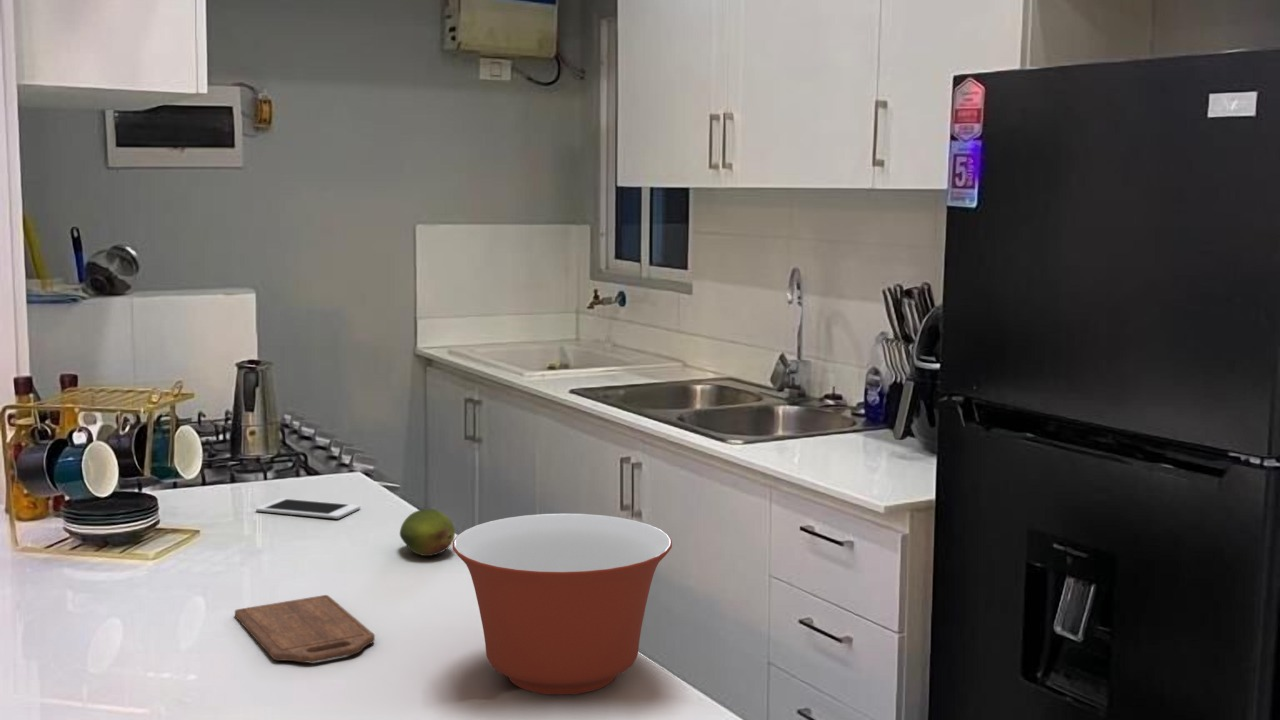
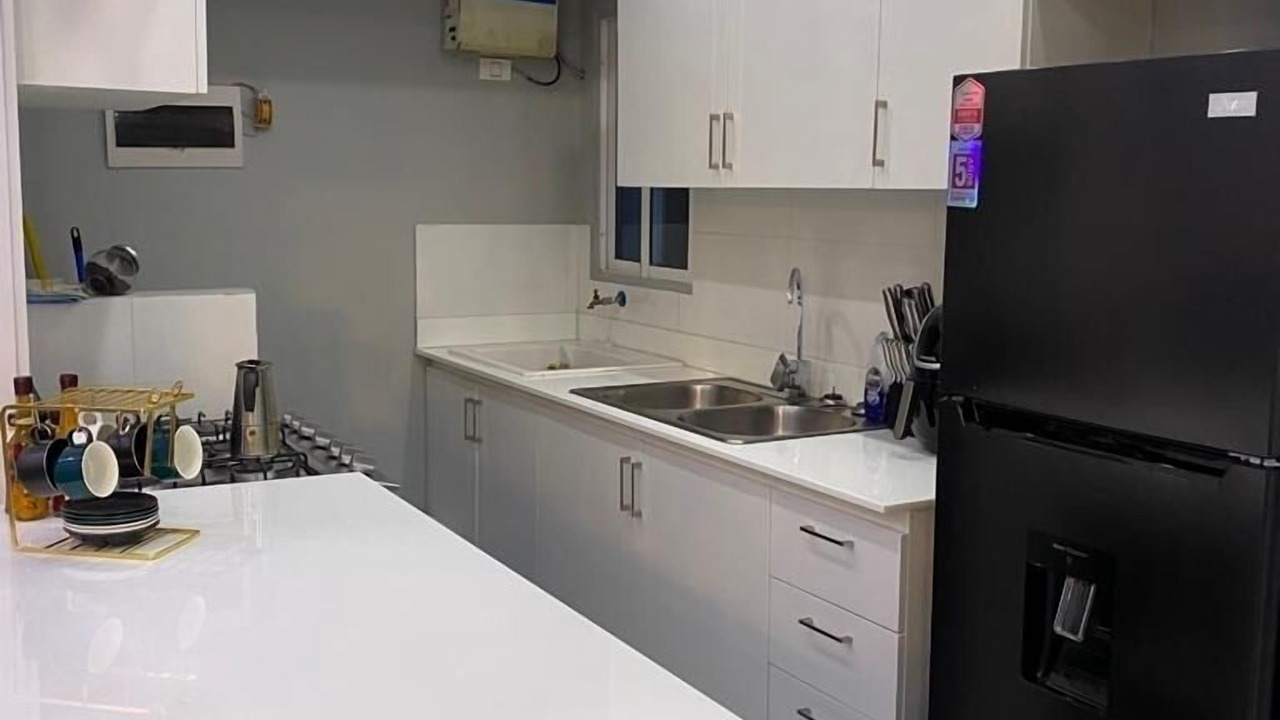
- cell phone (308, 508)
- cutting board (306, 628)
- mixing bowl (562, 607)
- fruit (427, 531)
